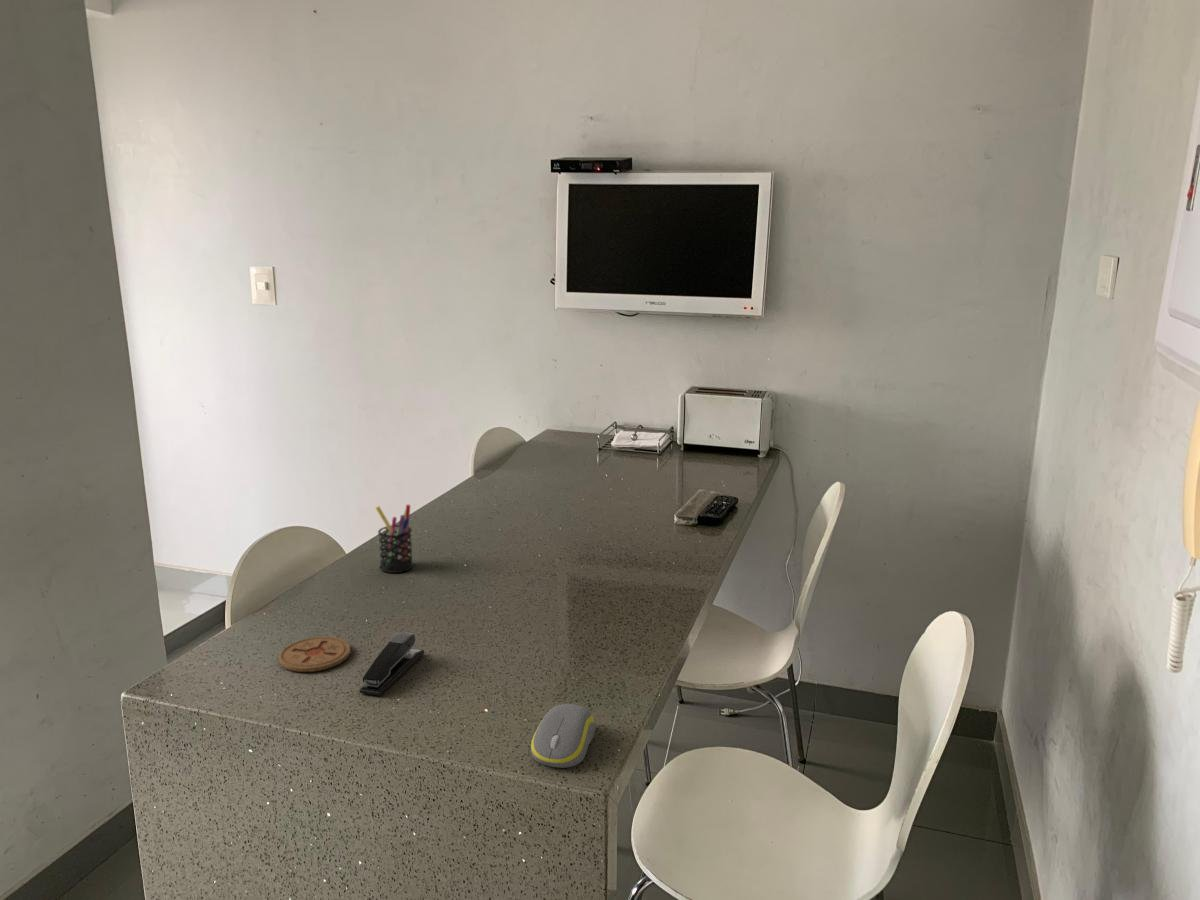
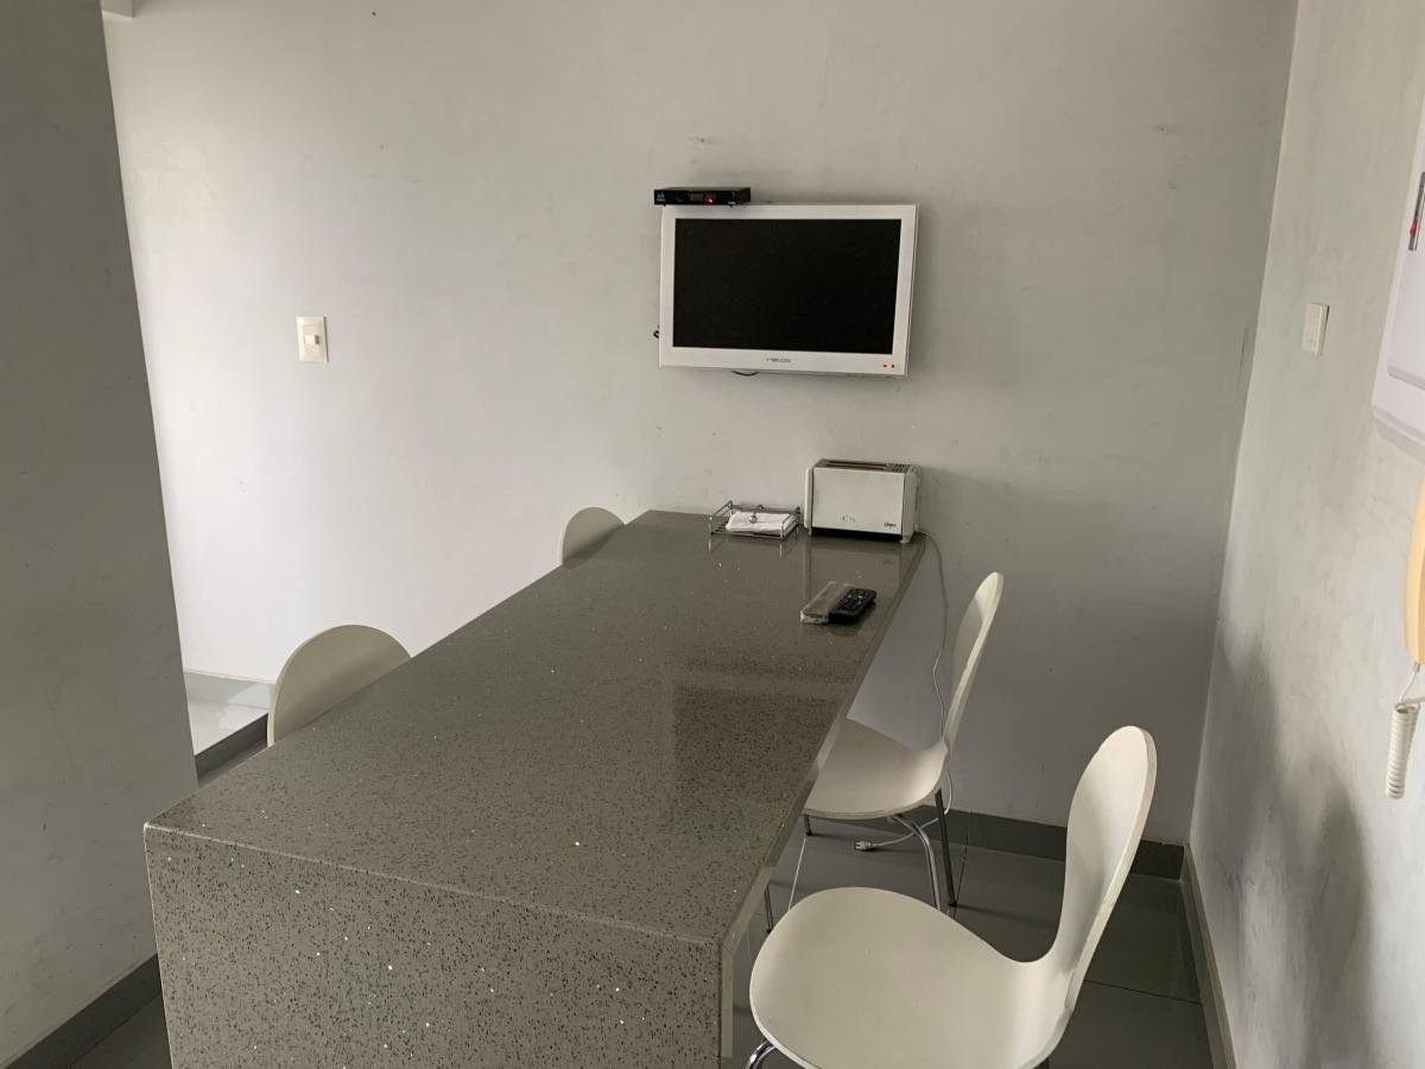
- pen holder (398, 534)
- computer mouse (564, 730)
- stapler (391, 659)
- coaster (315, 653)
